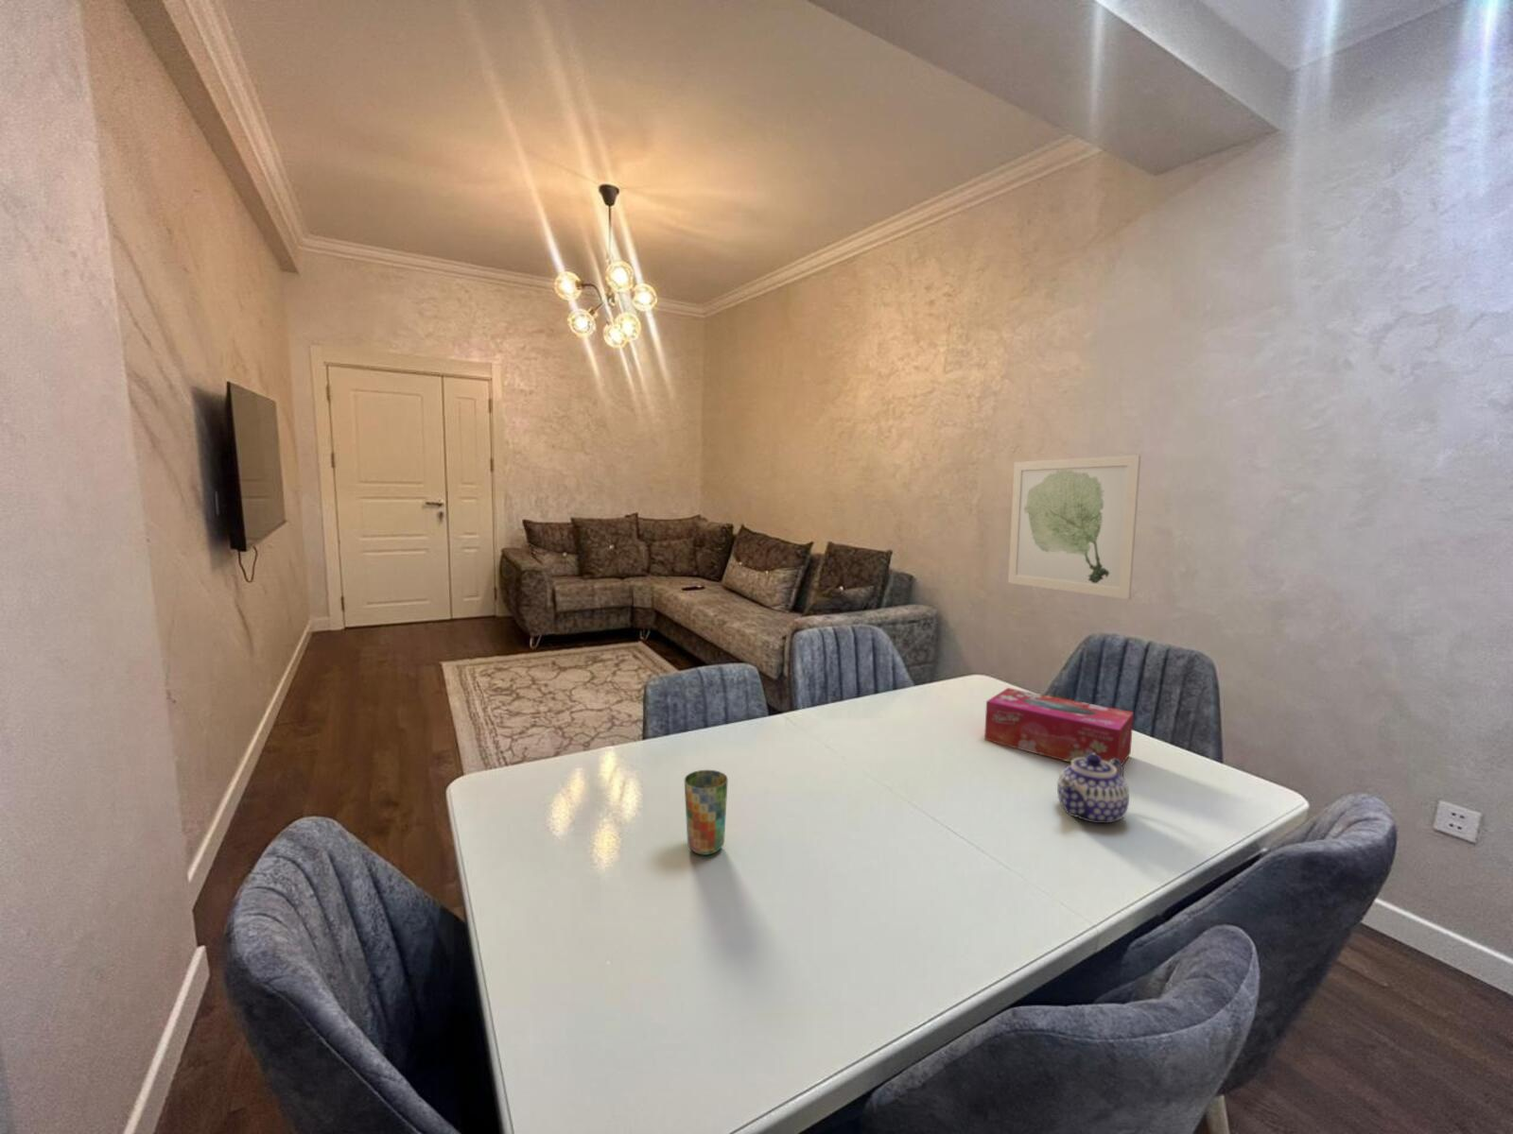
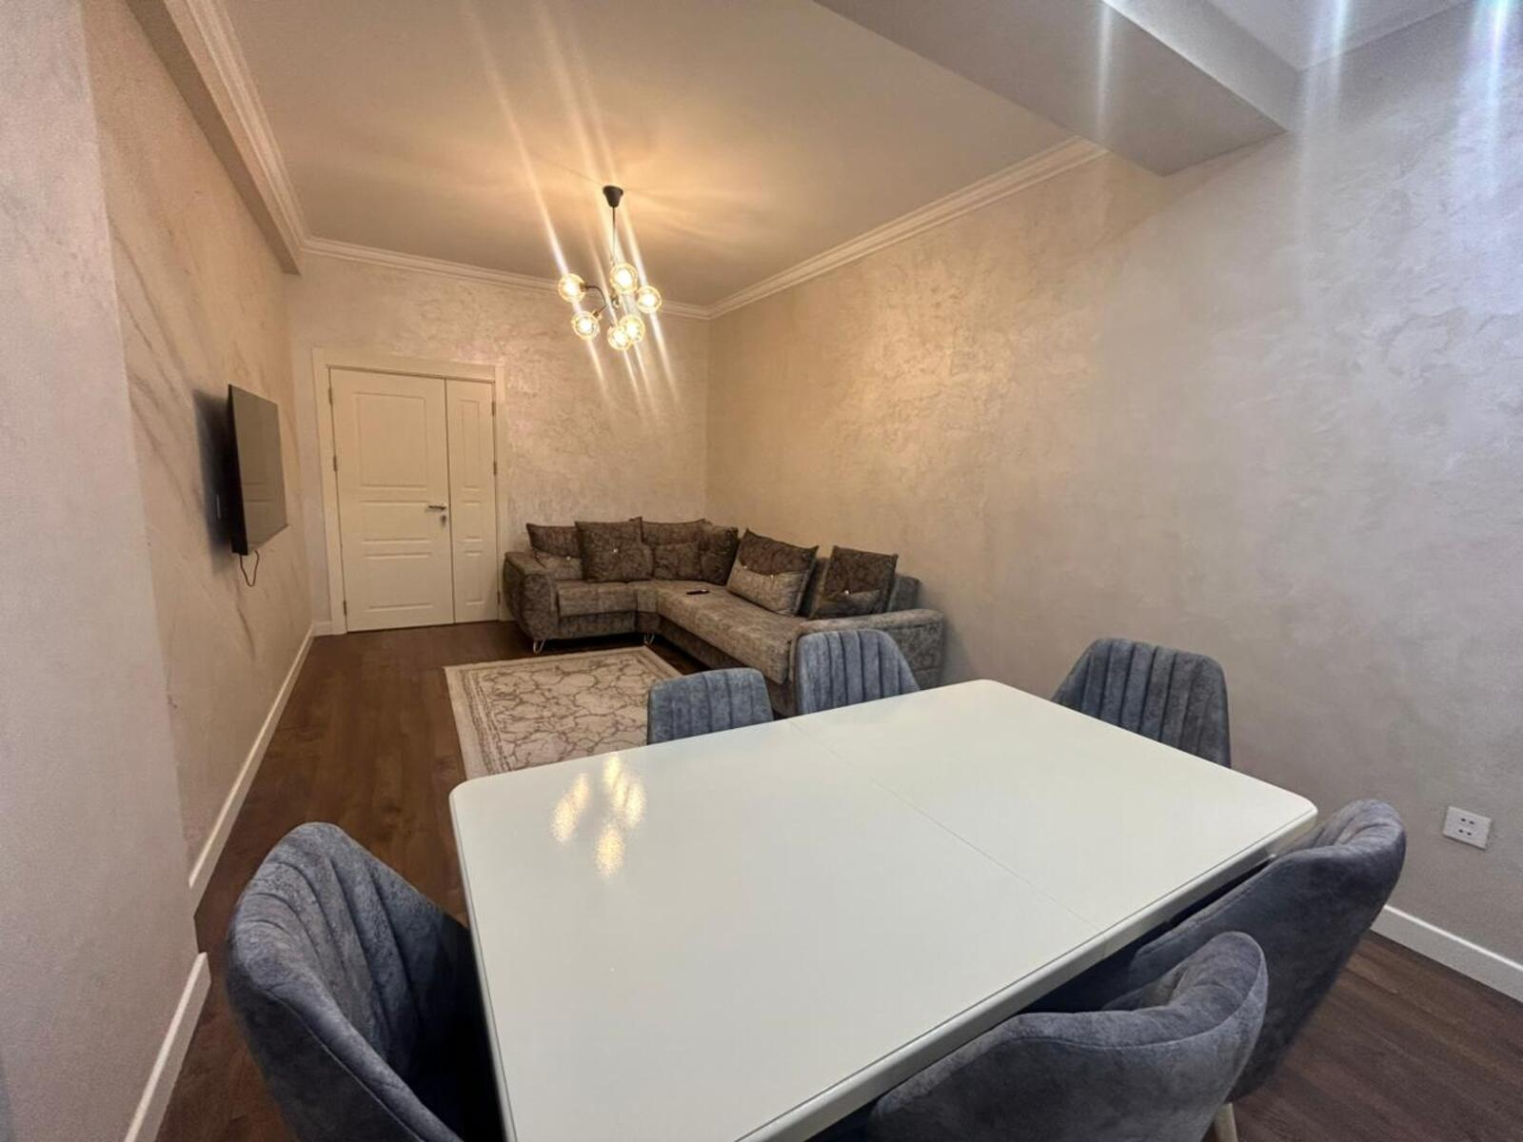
- cup (705, 812)
- tissue box (1057, 727)
- teapot (1094, 783)
- wall art (1067, 525)
